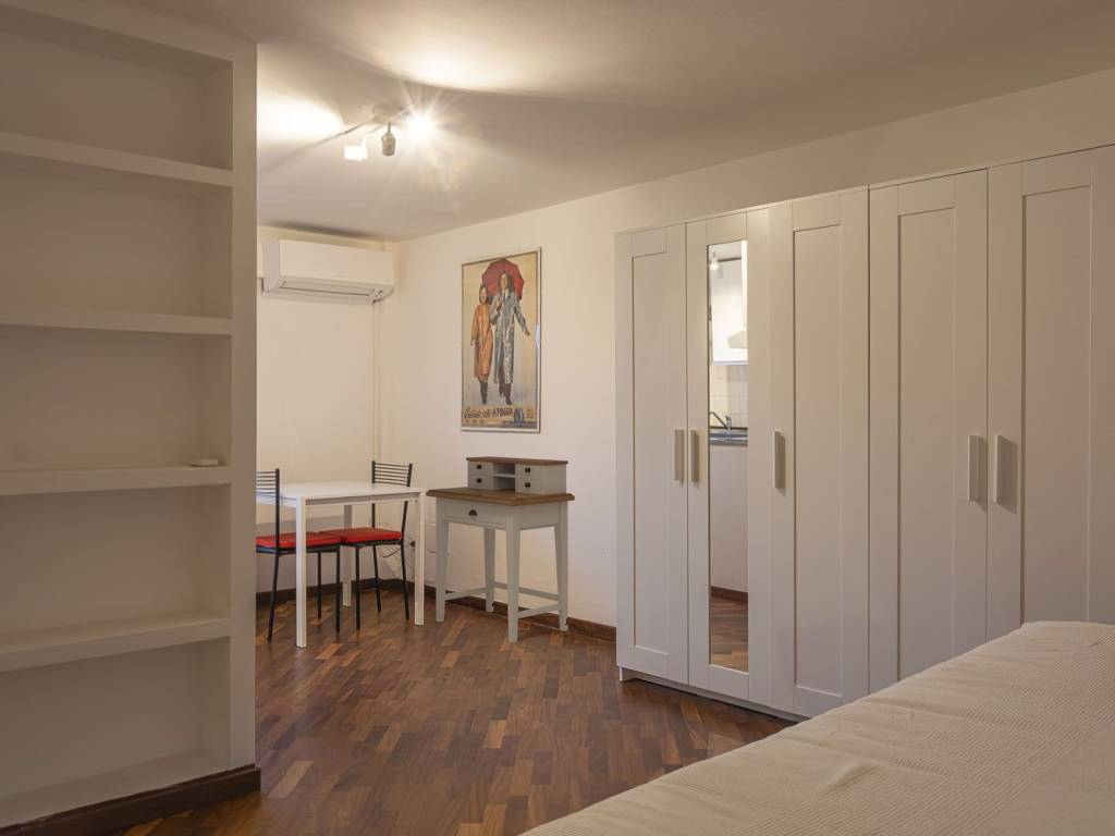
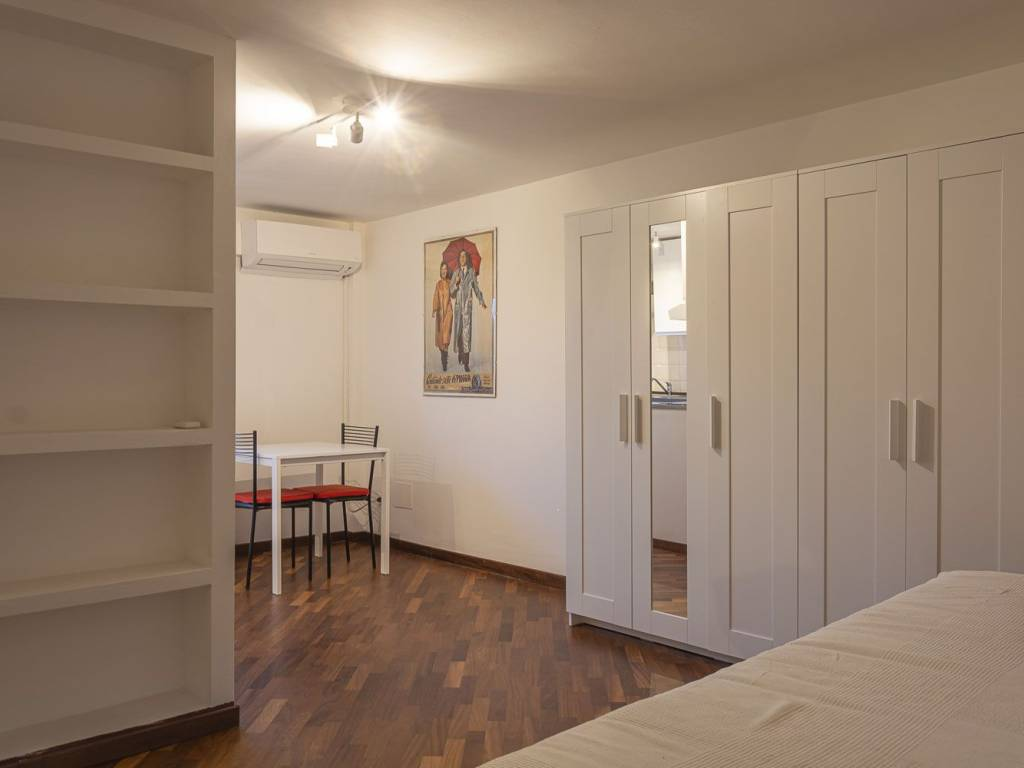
- desk (494, 542)
